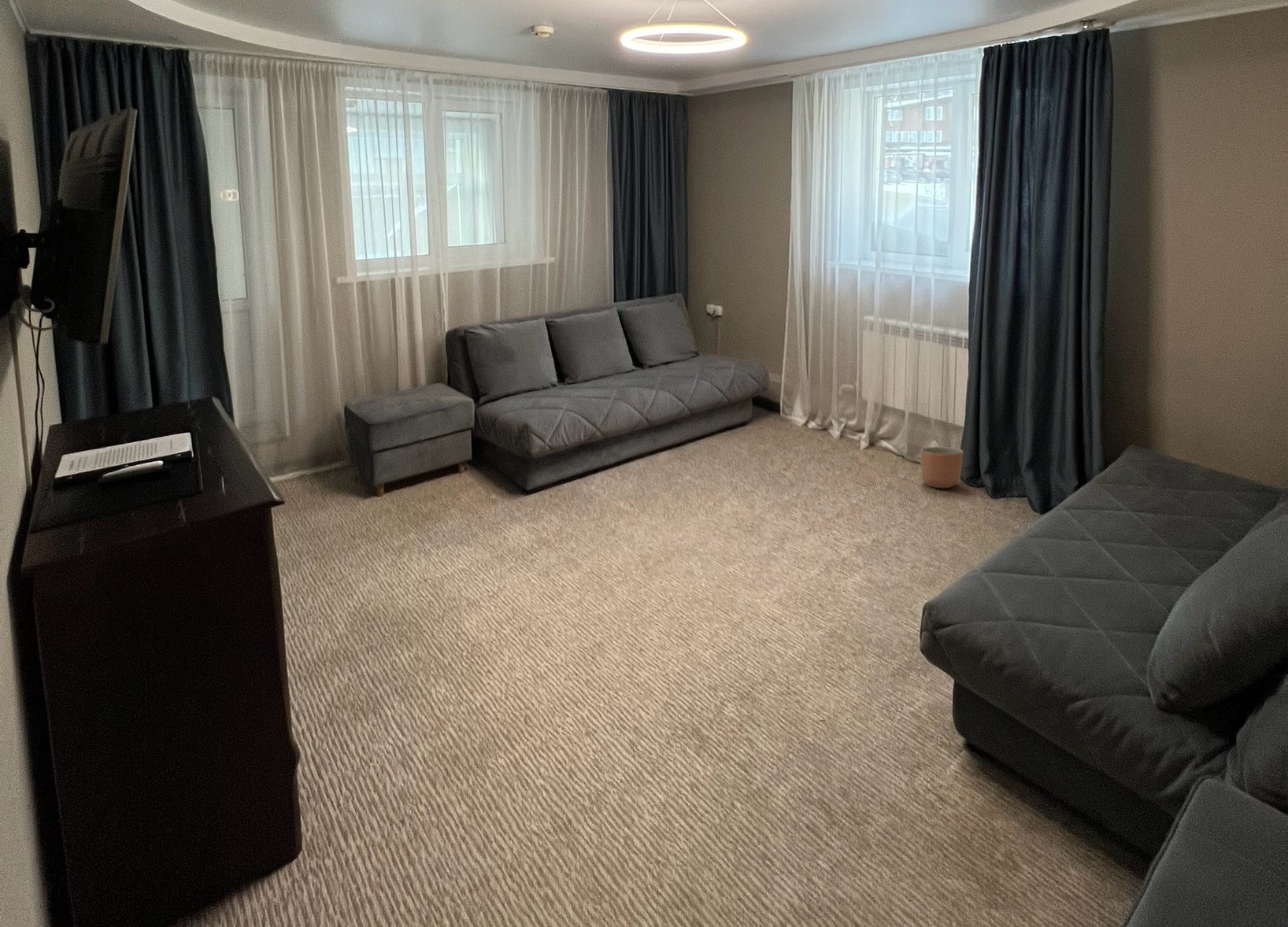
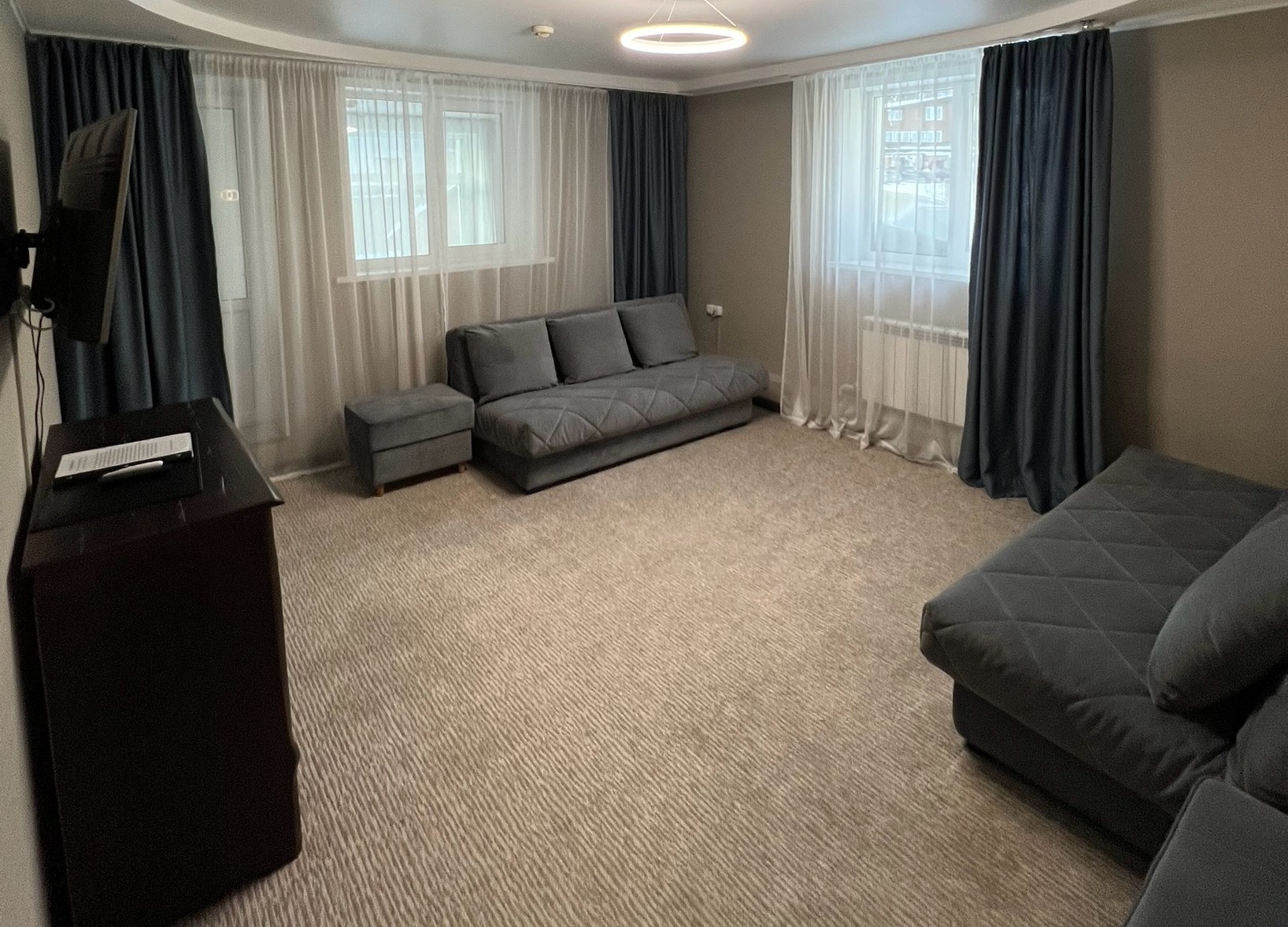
- planter (941, 467)
